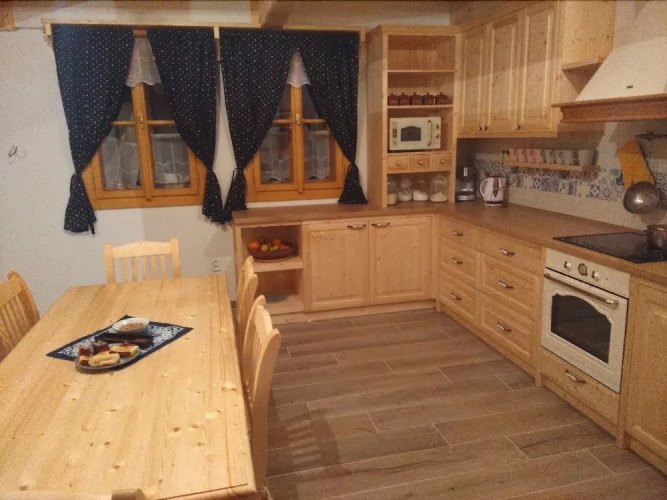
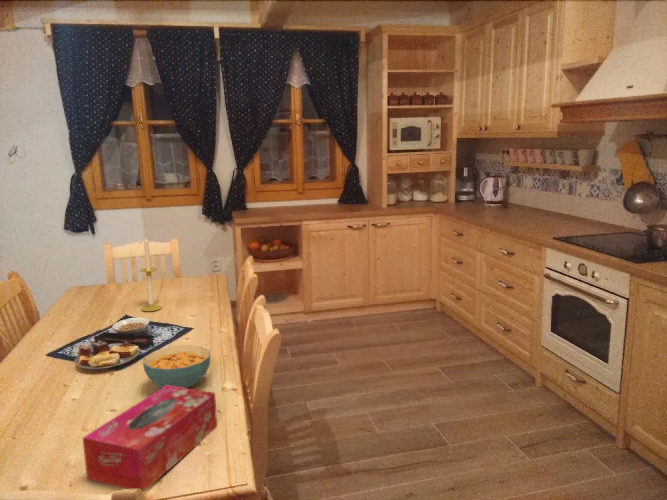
+ candle (148, 272)
+ tissue box (155, 432)
+ cereal bowl (178, 371)
